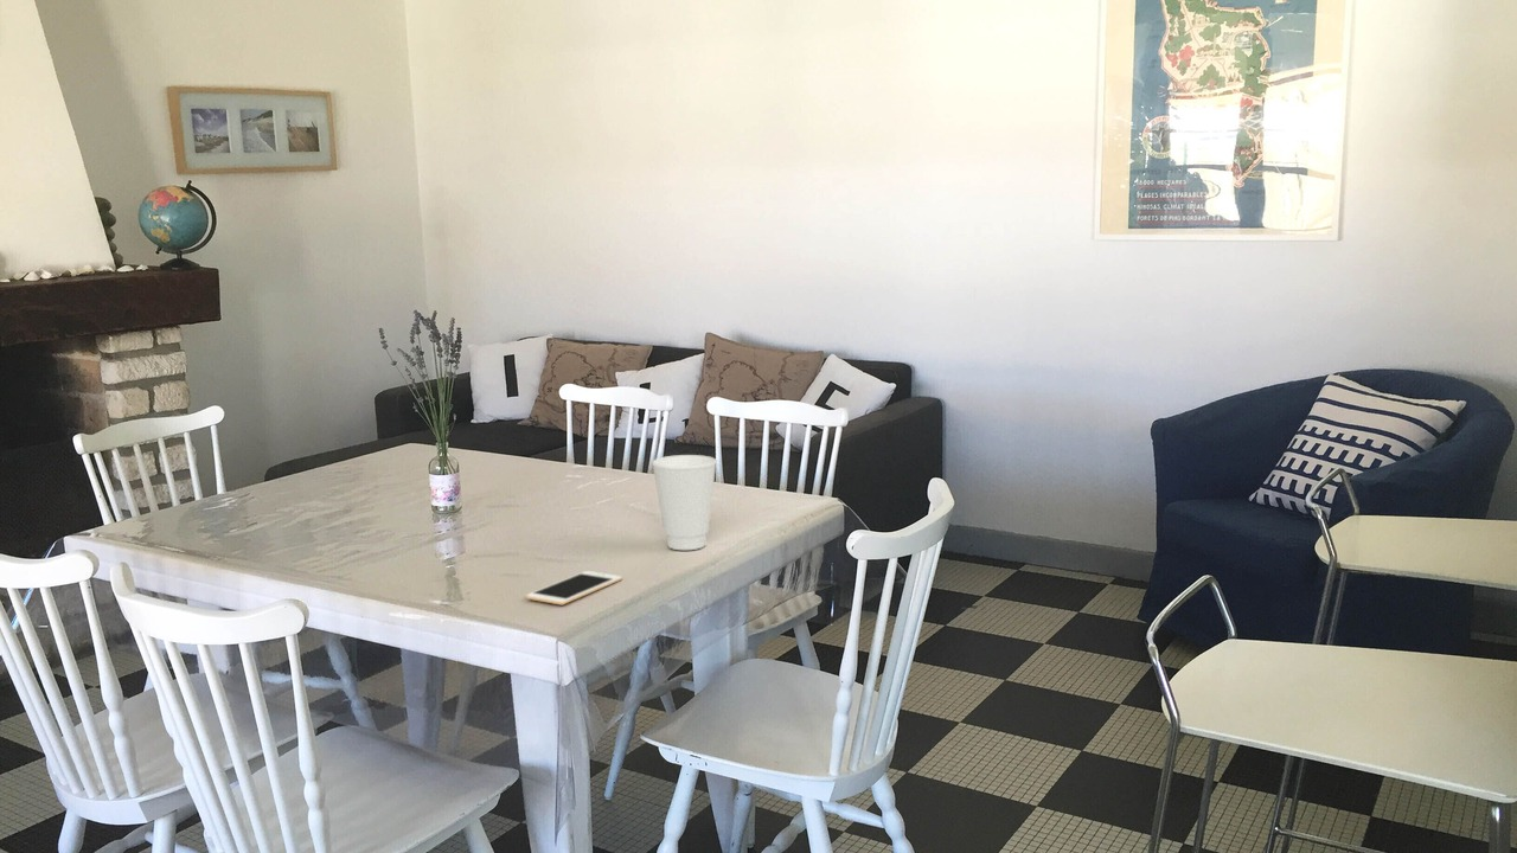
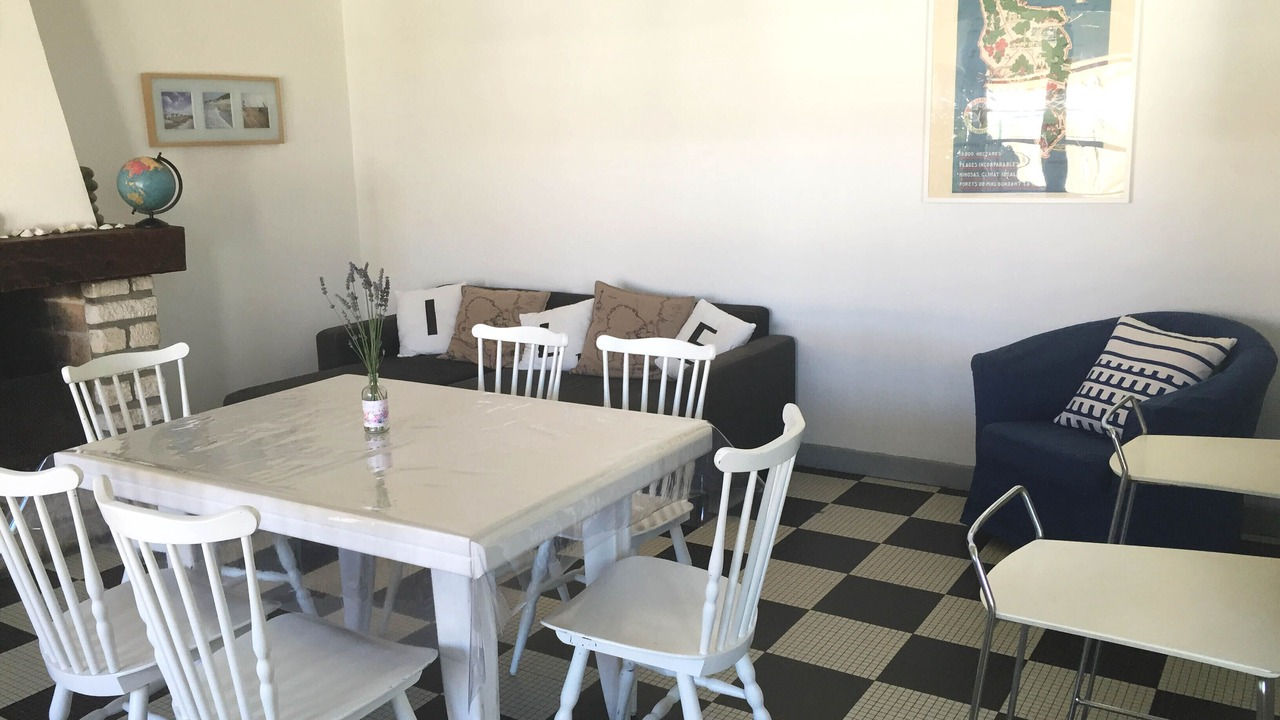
- cup (685, 502)
- cell phone (575, 586)
